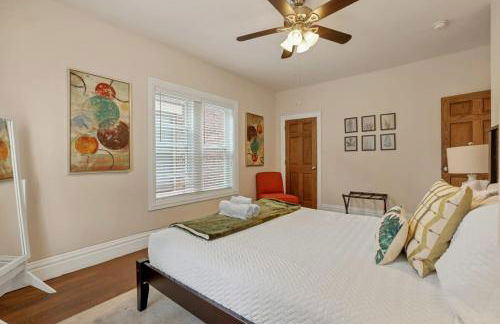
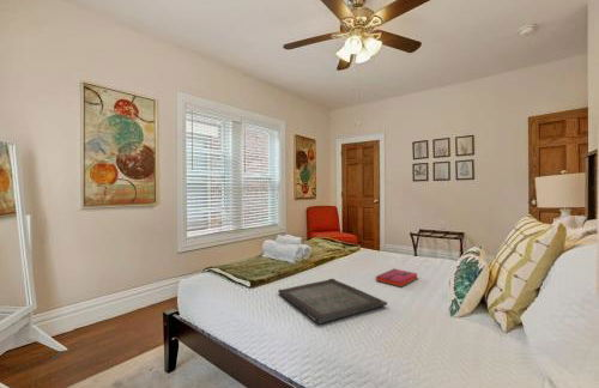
+ hardback book (397, 277)
+ serving tray (328, 297)
